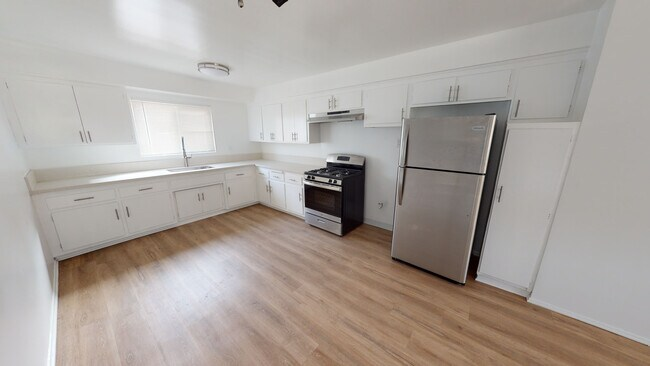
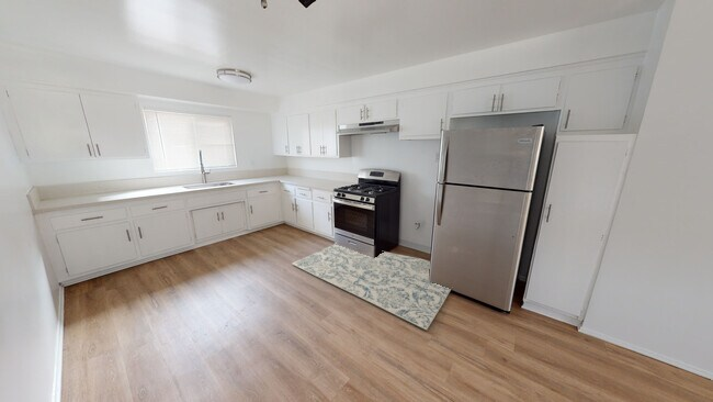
+ rug (374, 267)
